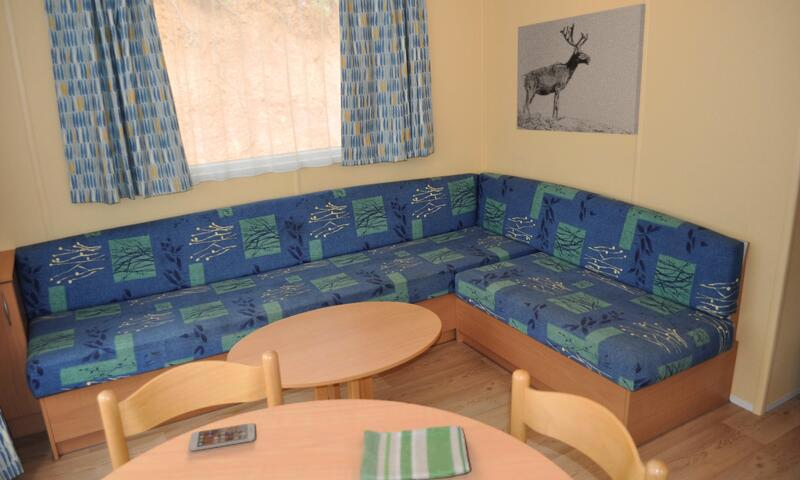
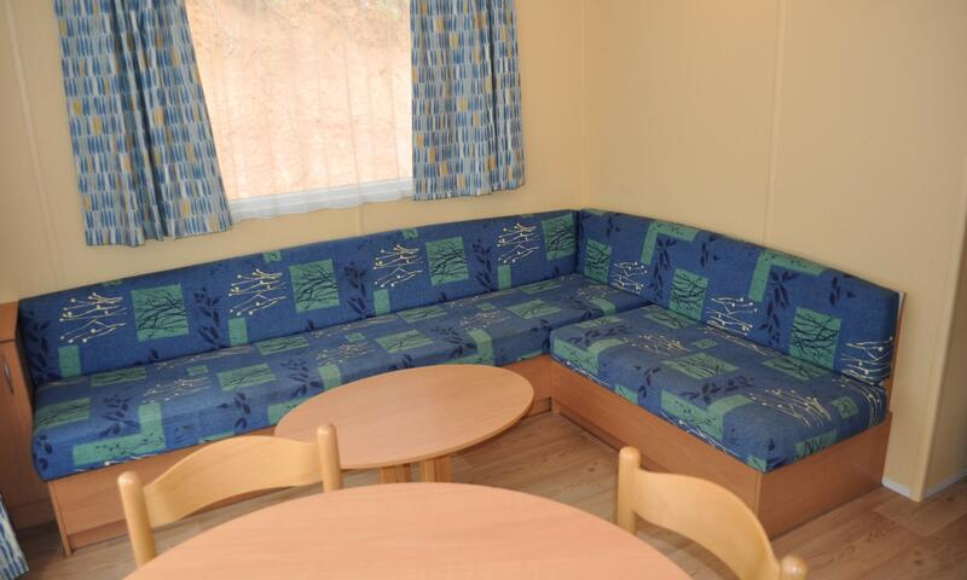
- smartphone (223, 436)
- dish towel (414, 451)
- wall art (572, 75)
